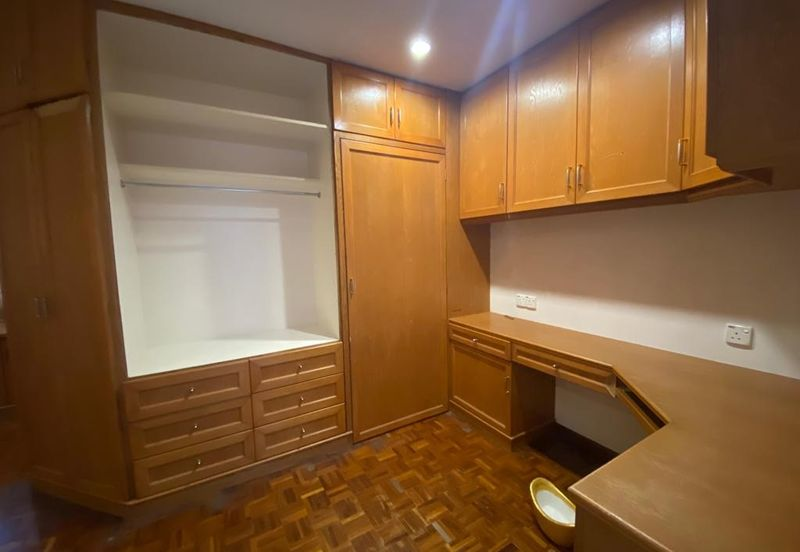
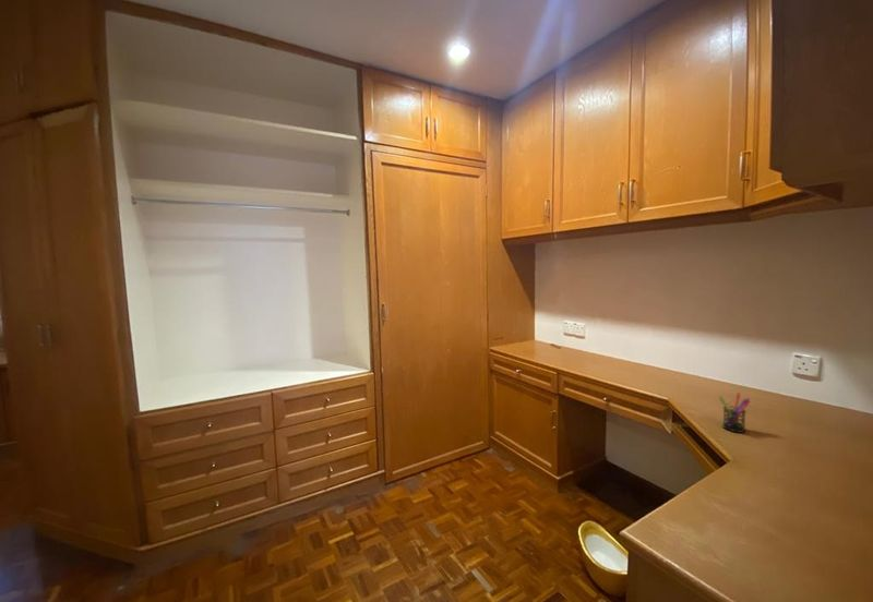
+ pen holder (732, 410)
